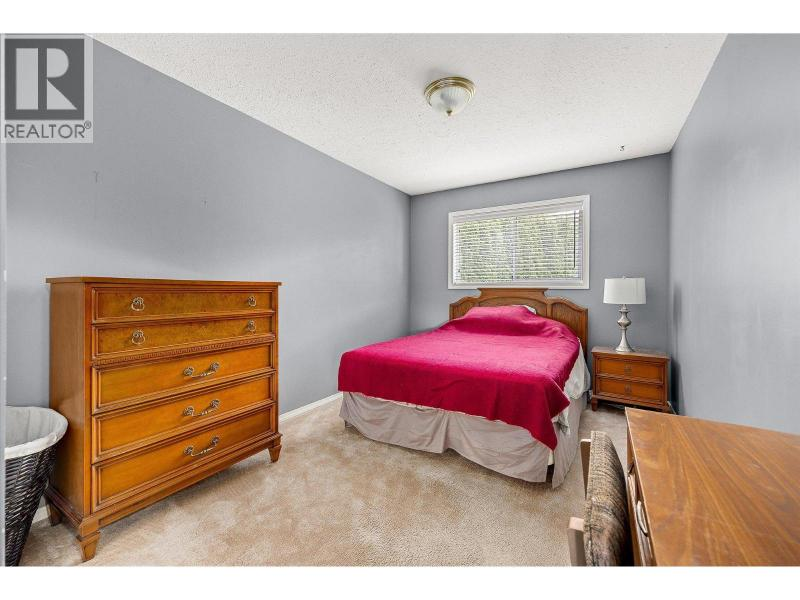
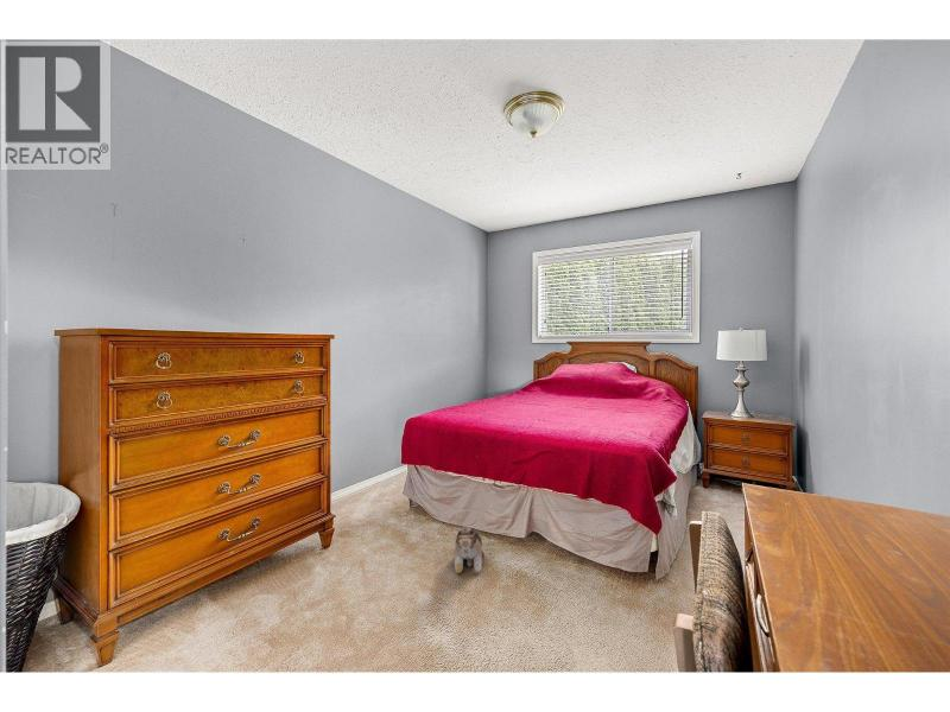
+ plush toy (469, 539)
